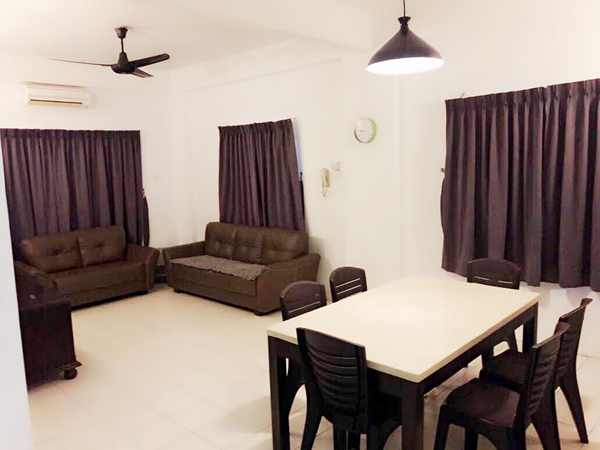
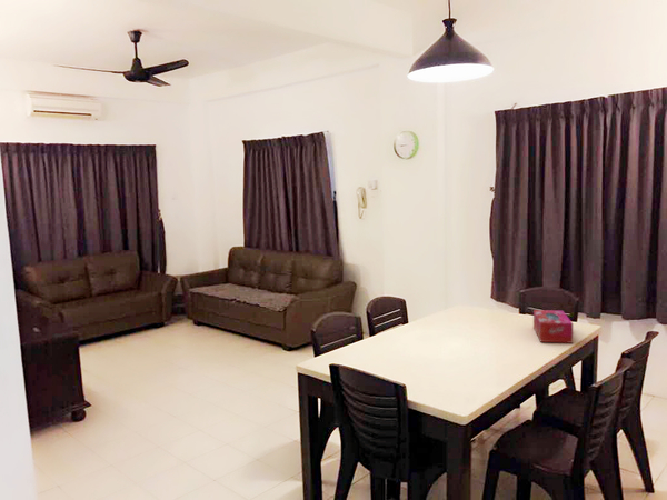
+ tissue box (551, 326)
